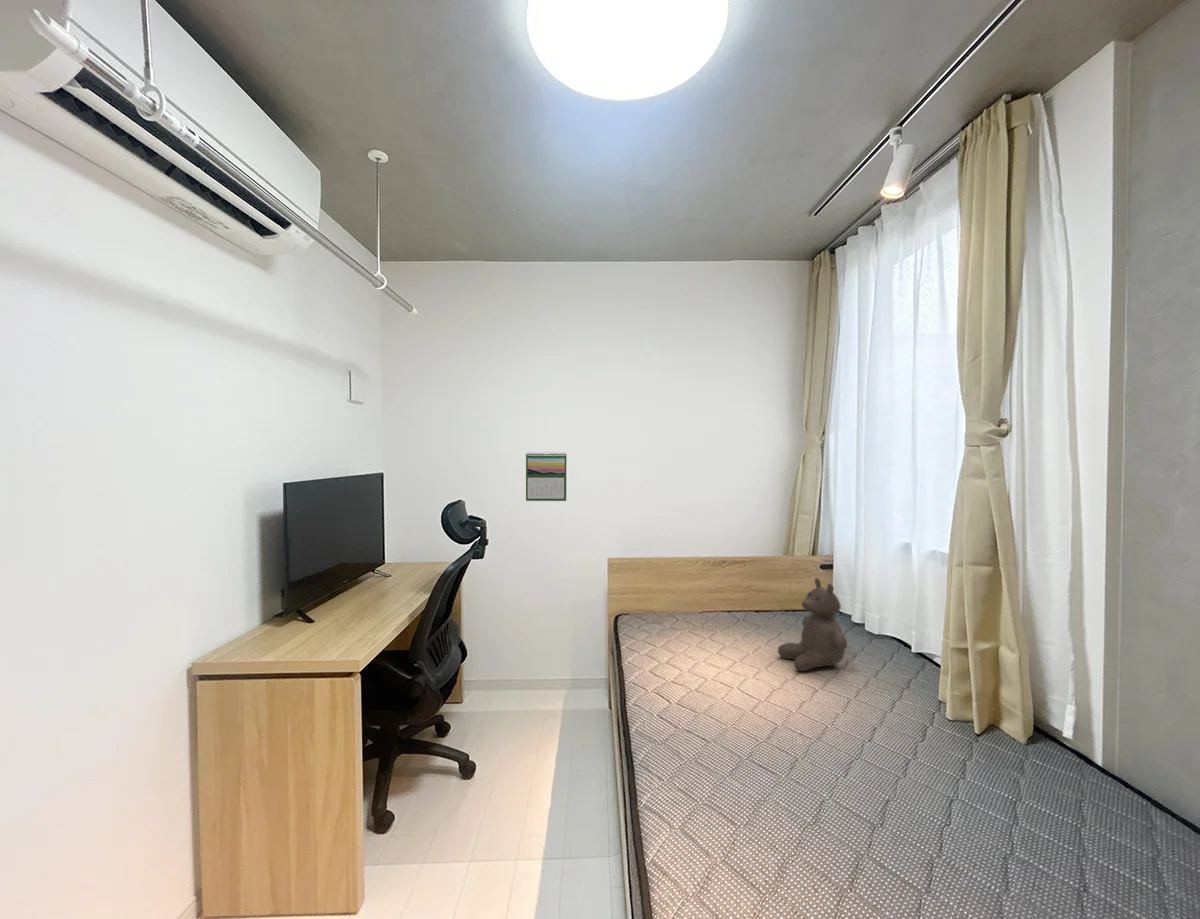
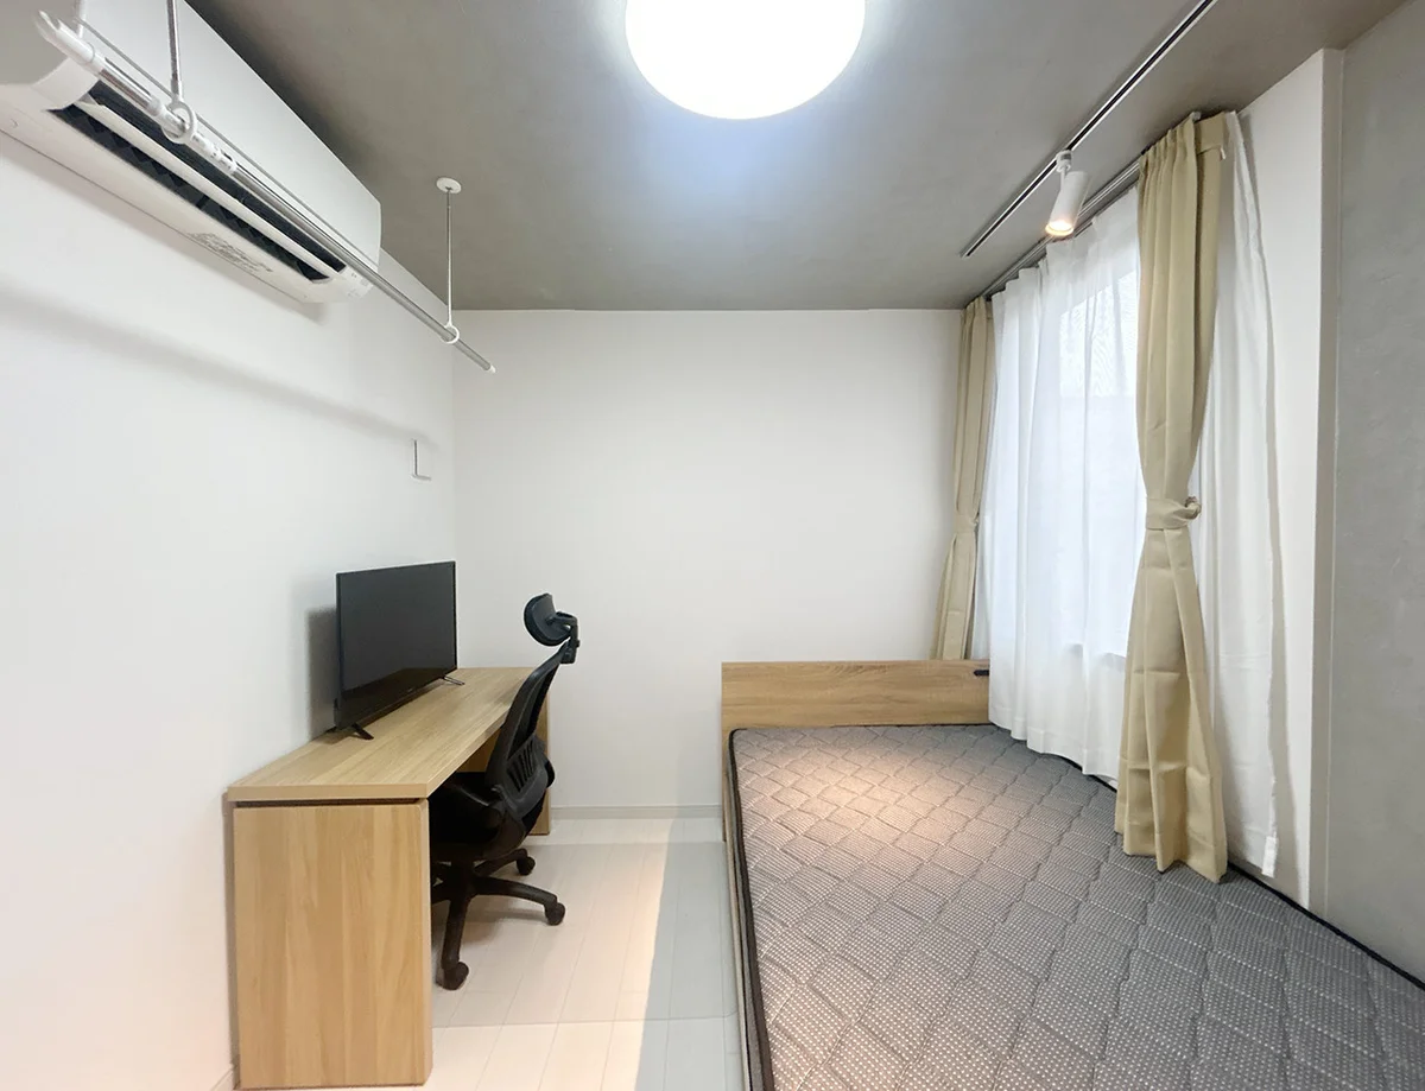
- calendar (546, 476)
- teddy bear (811, 622)
